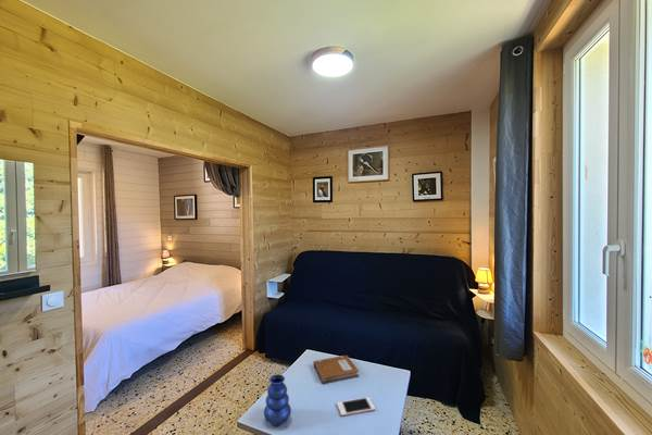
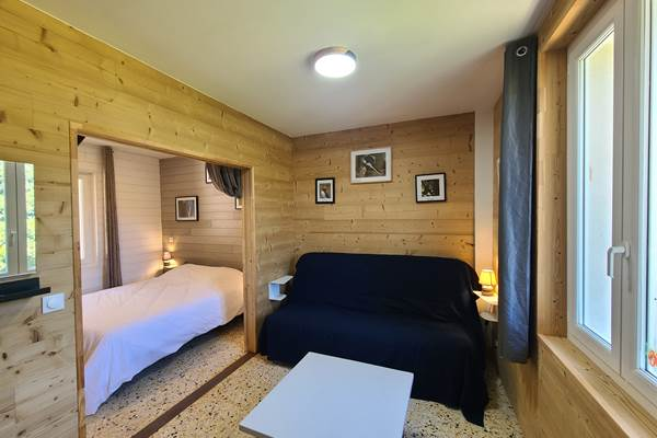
- cell phone (355, 406)
- notebook (336, 368)
- vase (277, 399)
